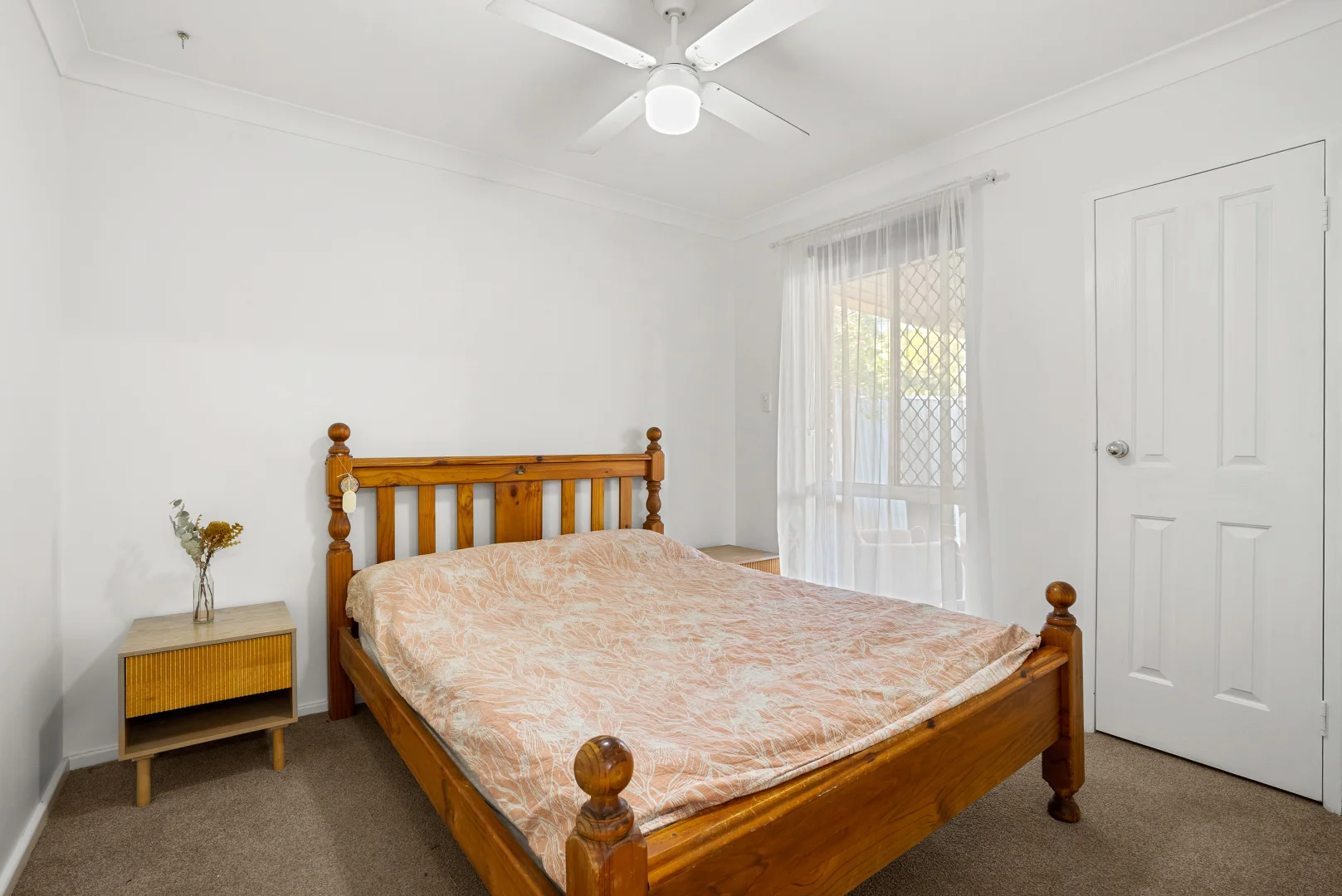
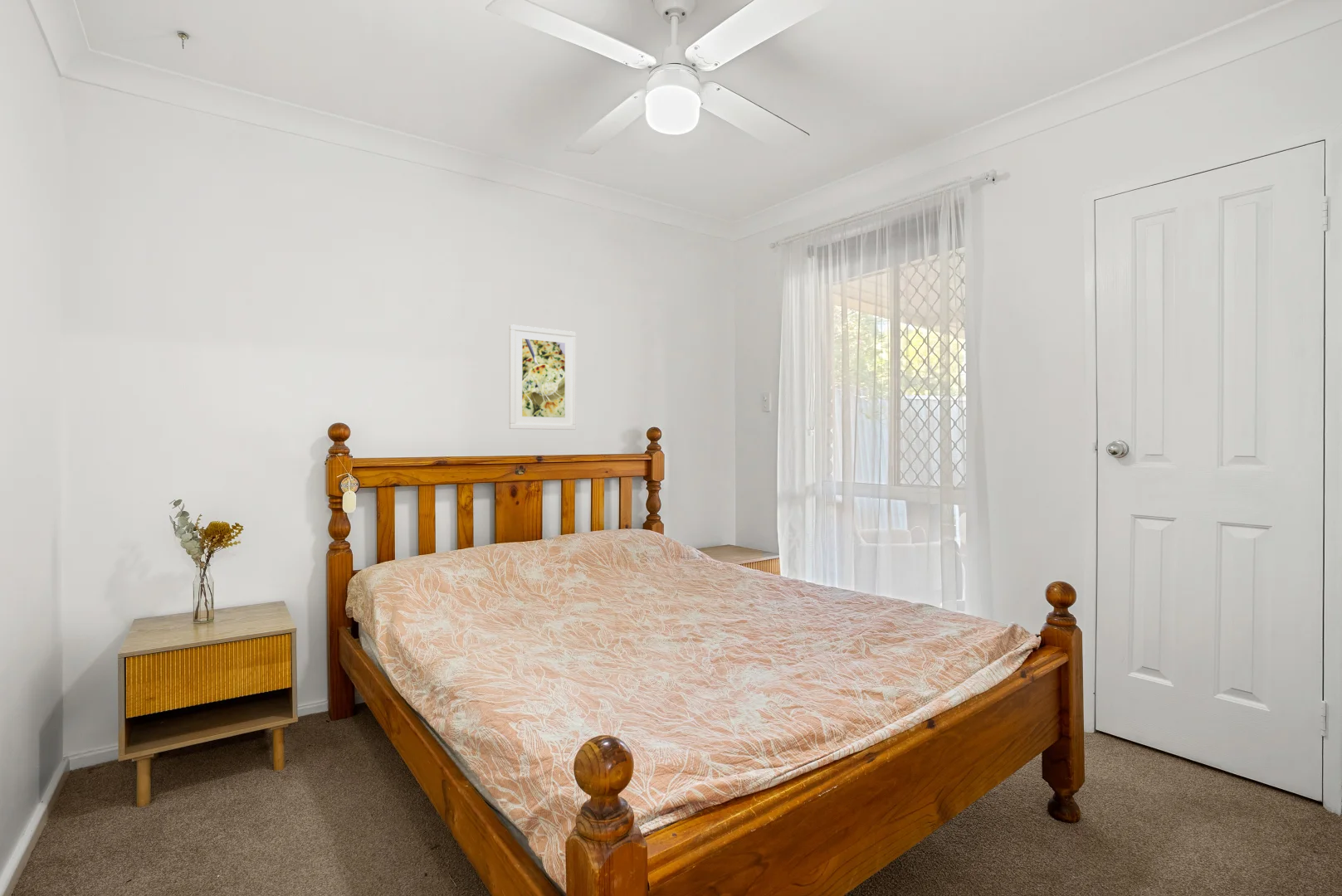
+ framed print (543, 378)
